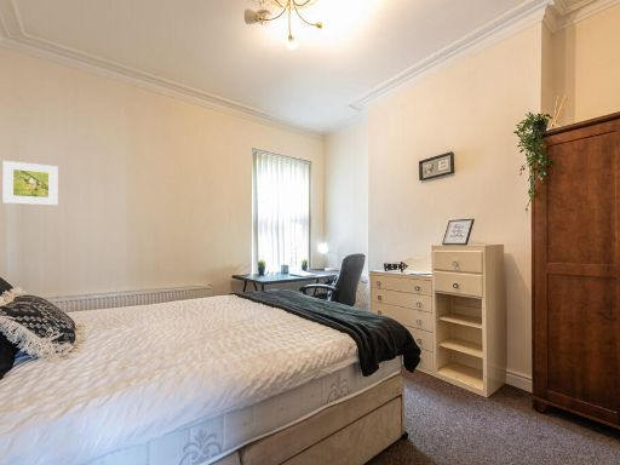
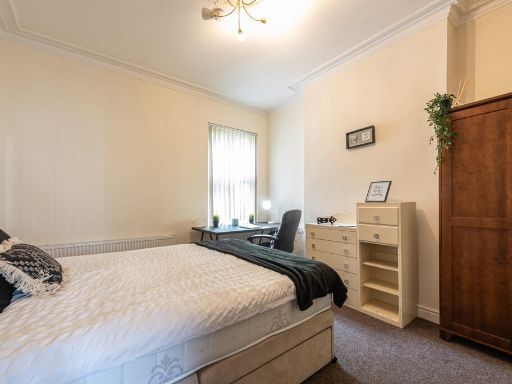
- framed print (31, 183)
